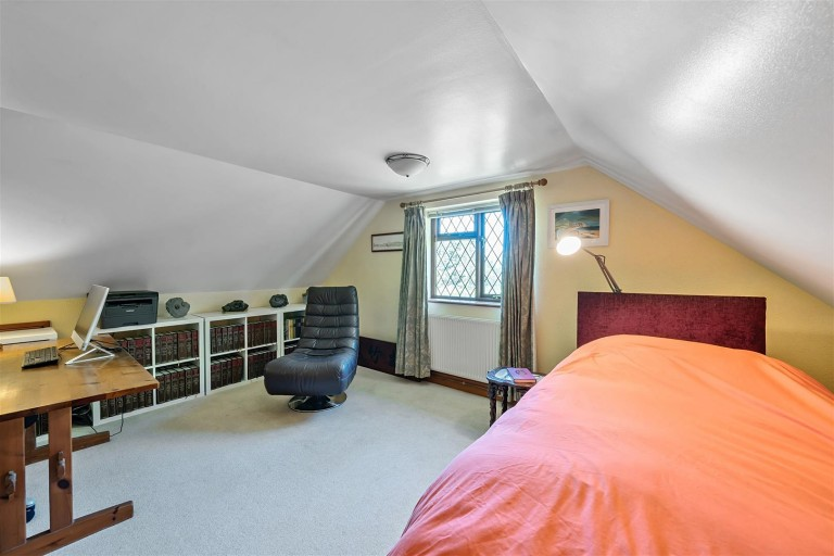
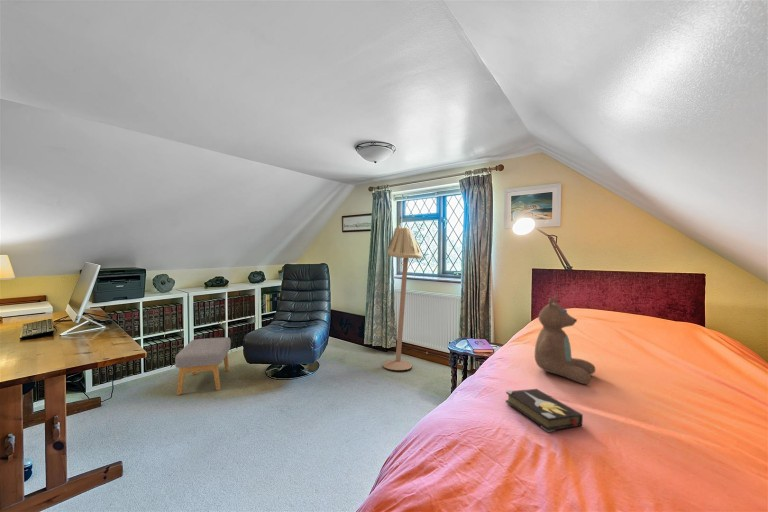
+ floor lamp (403, 294)
+ footstool (205, 362)
+ teddy bear (564, 335)
+ hardback book (541, 406)
